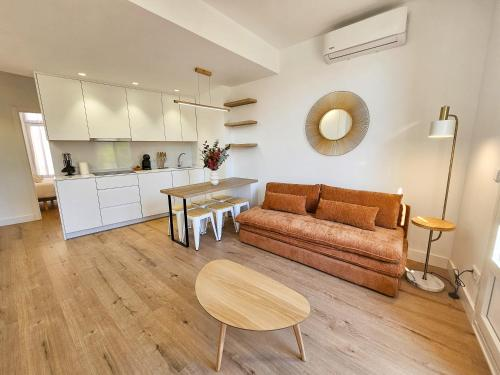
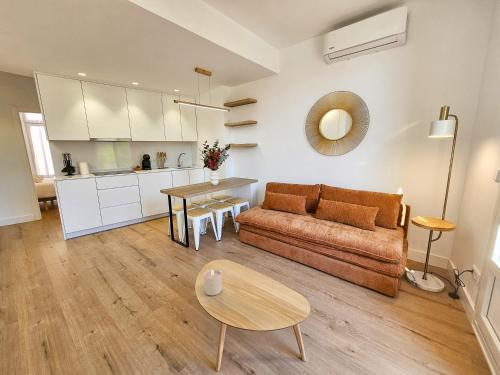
+ candle (212, 280)
